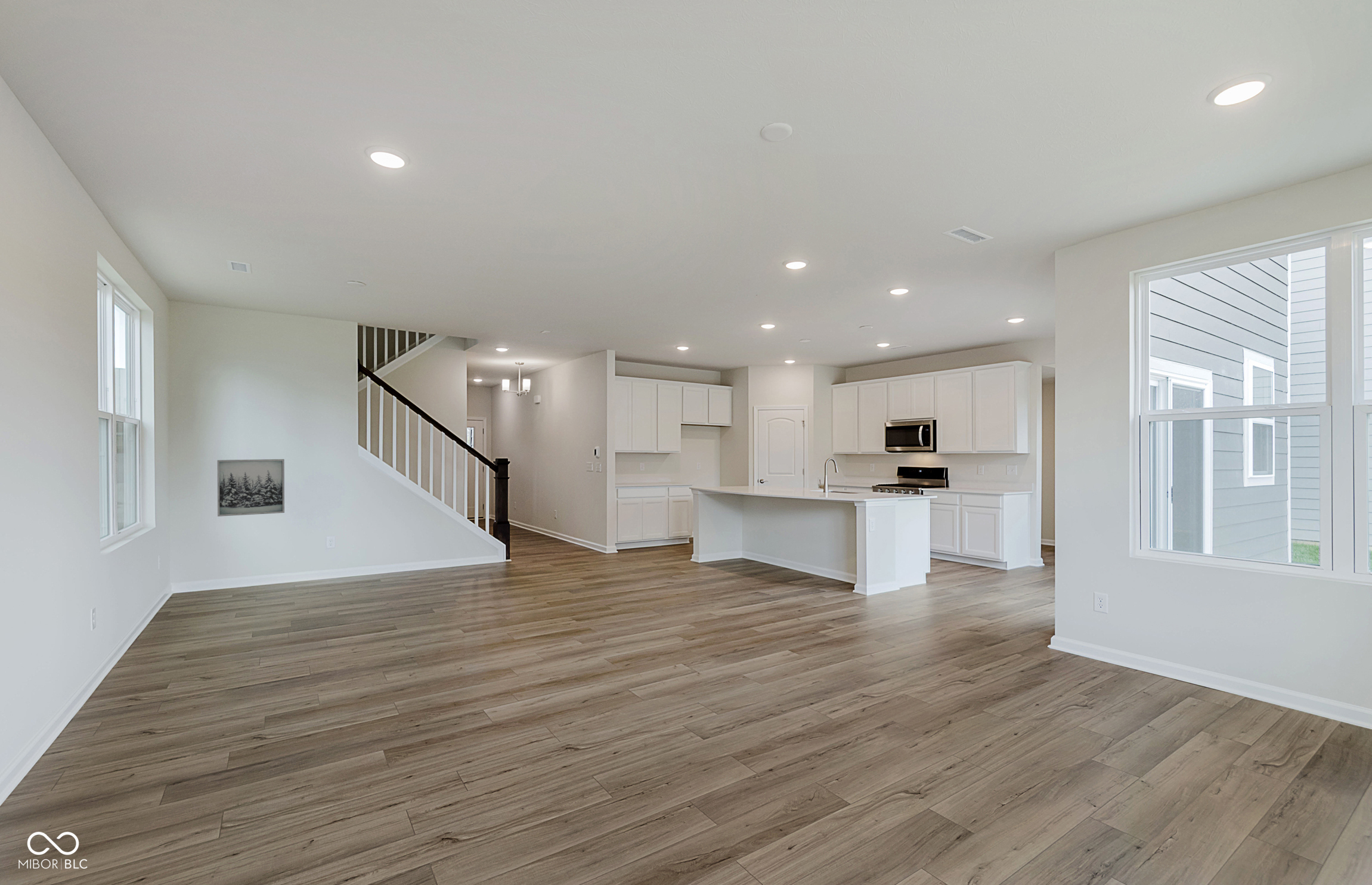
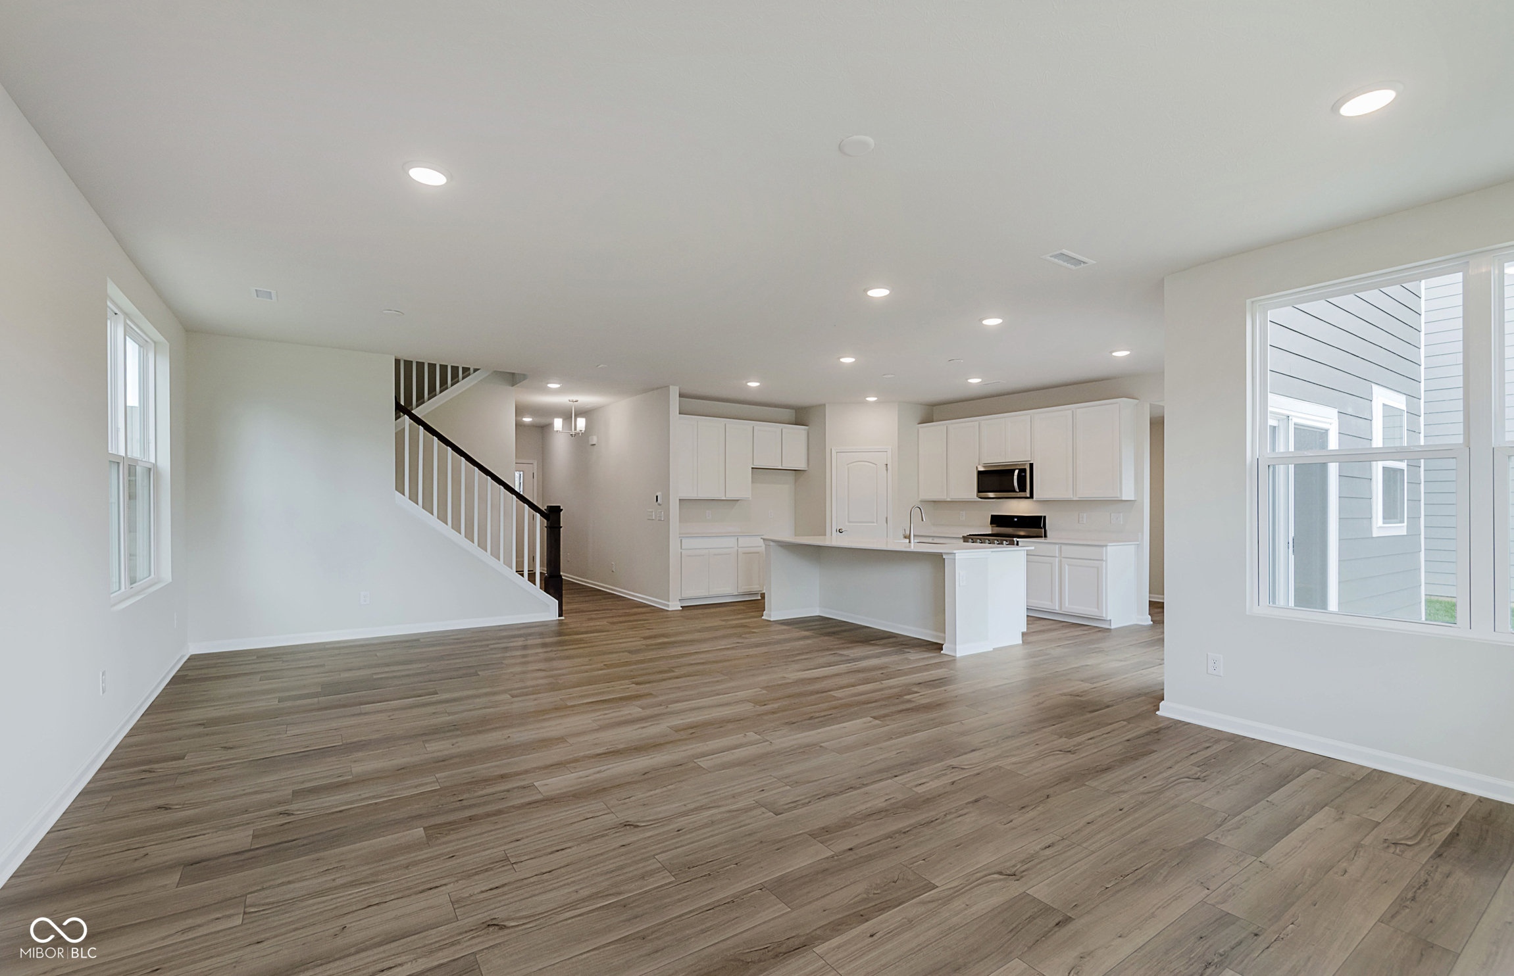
- wall art (252, 487)
